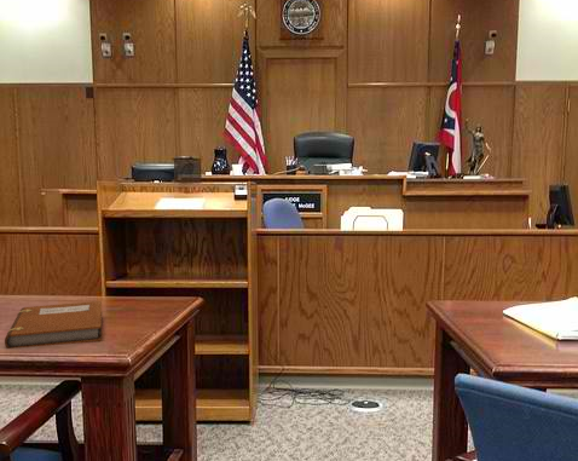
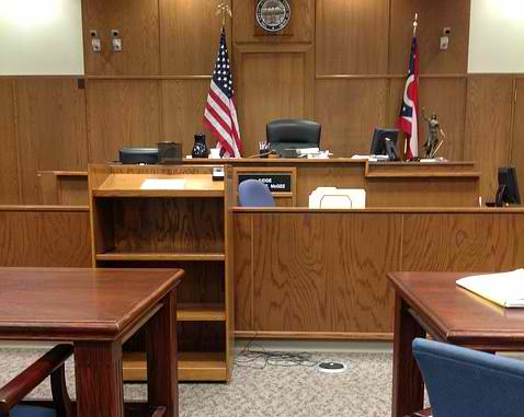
- notebook (58, 322)
